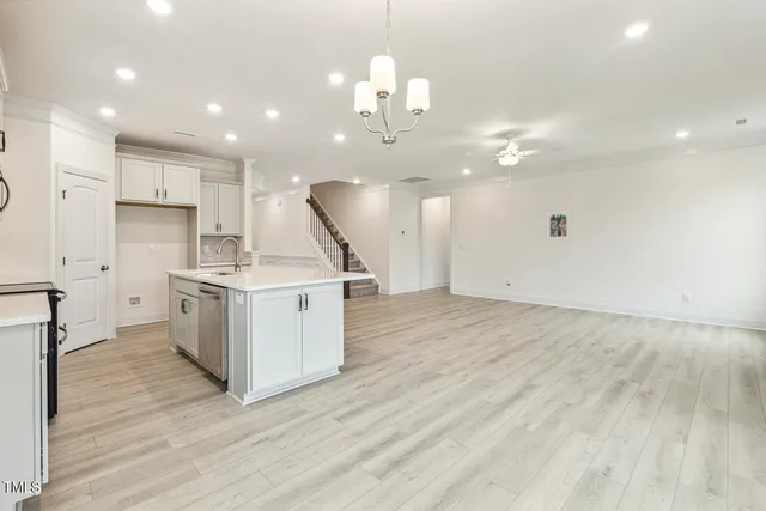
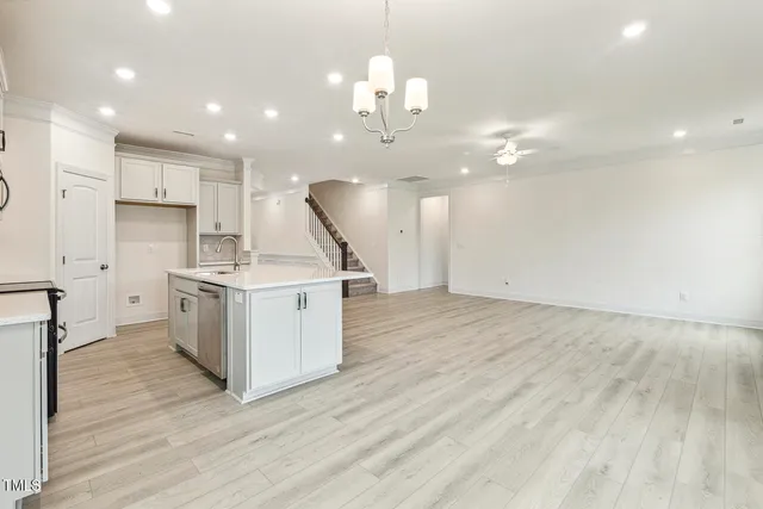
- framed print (558, 225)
